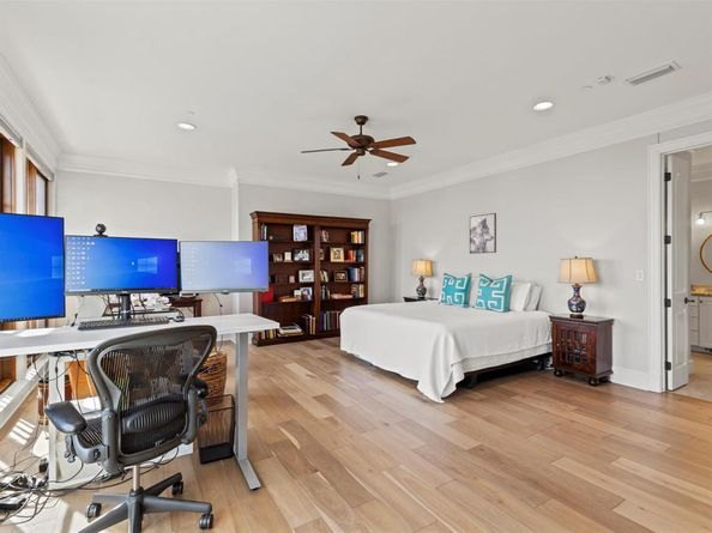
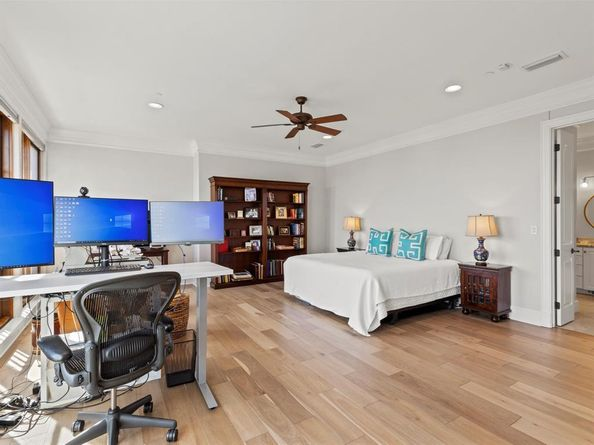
- wall art (482, 234)
